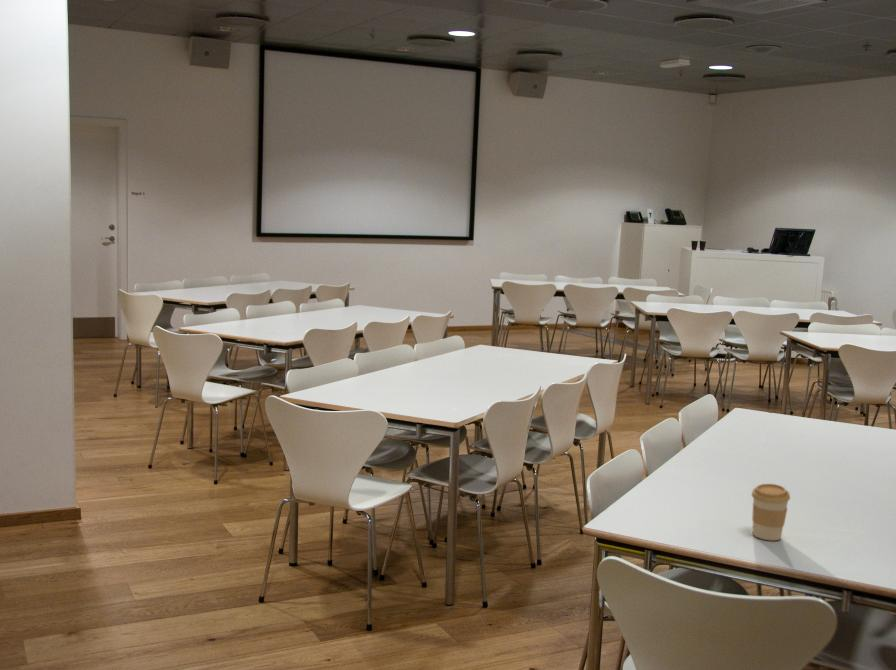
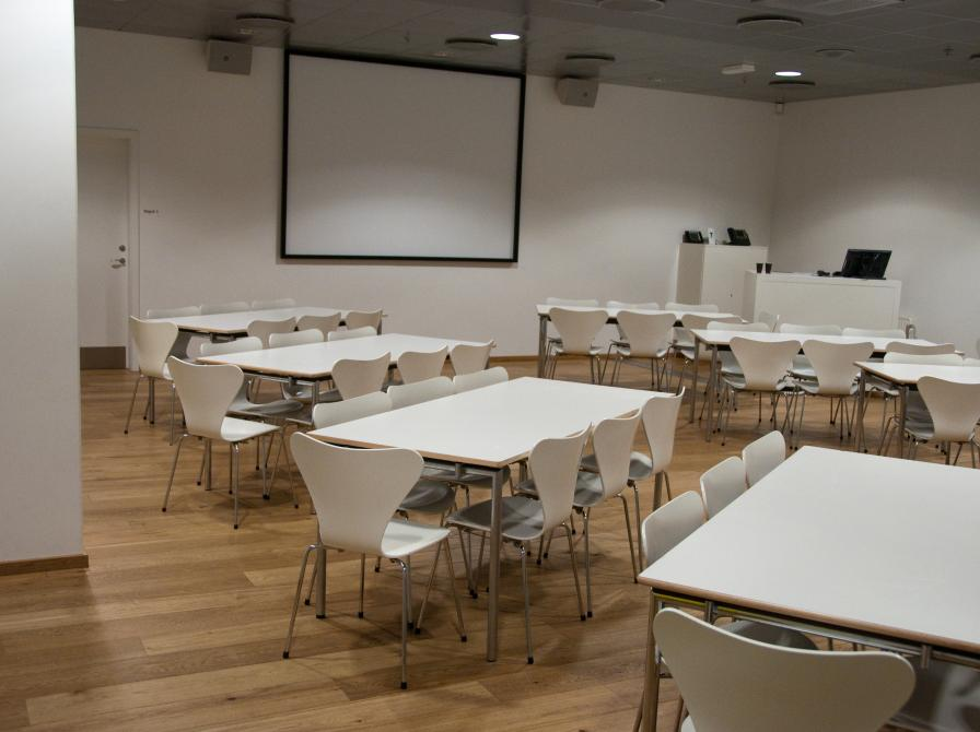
- coffee cup (769, 511)
